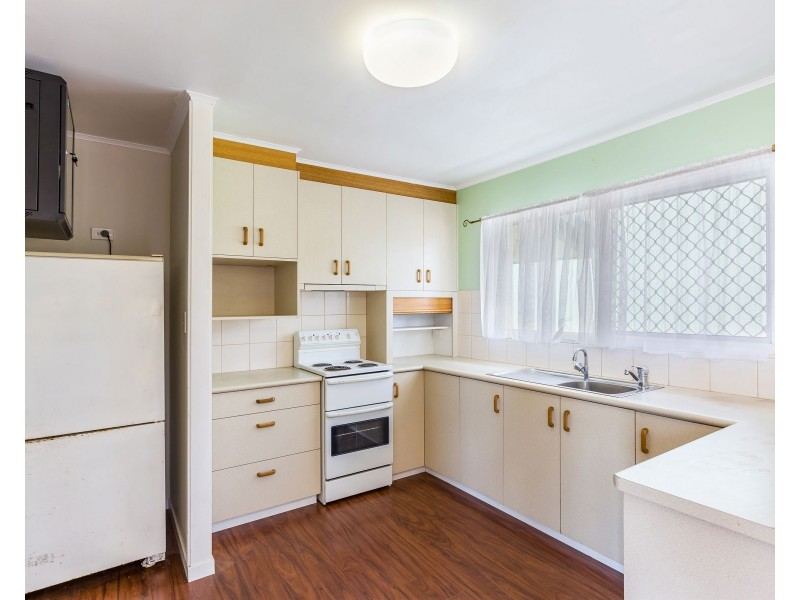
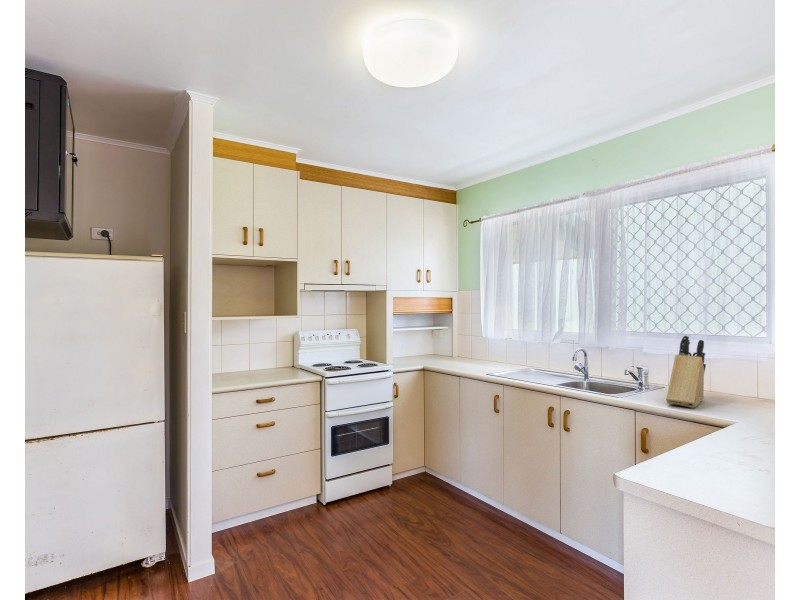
+ knife block (687, 369)
